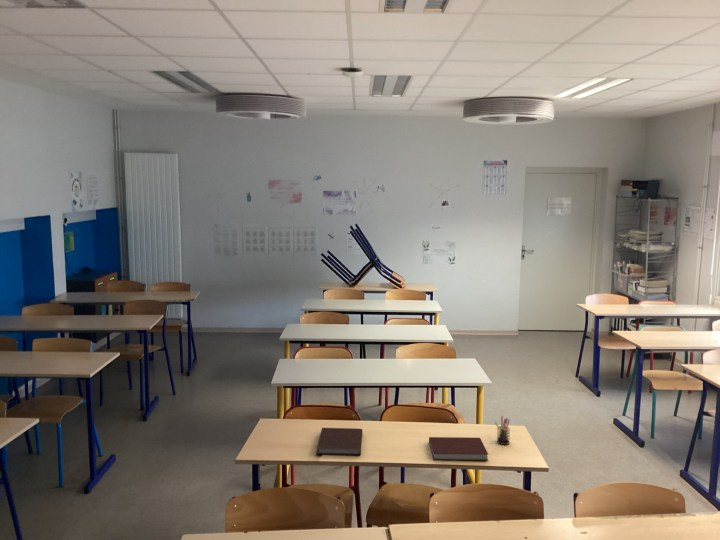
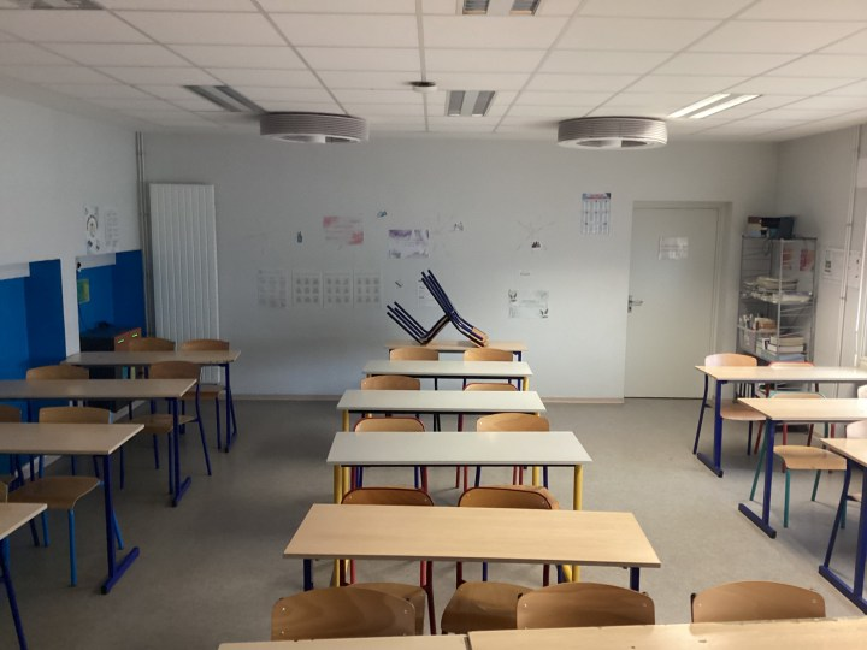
- notebook (340, 441)
- notebook (457, 448)
- pen holder (501, 430)
